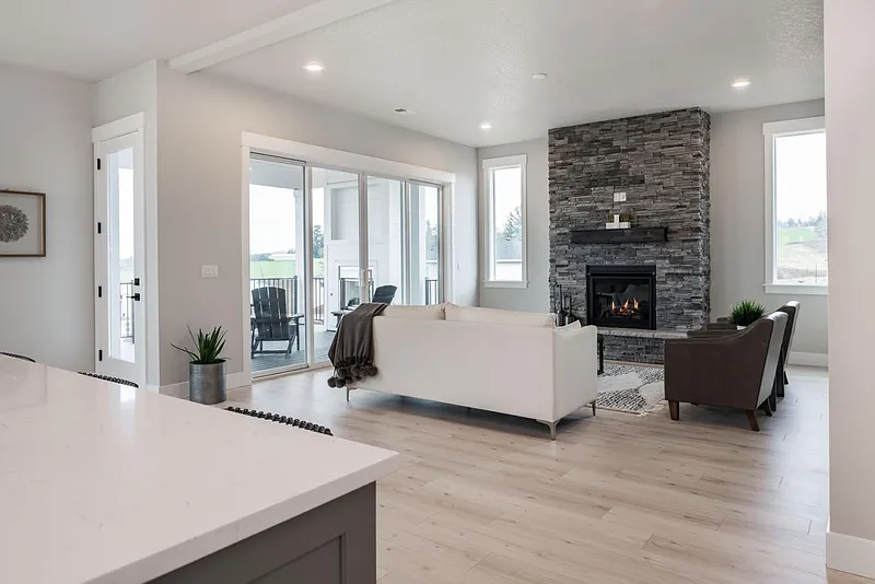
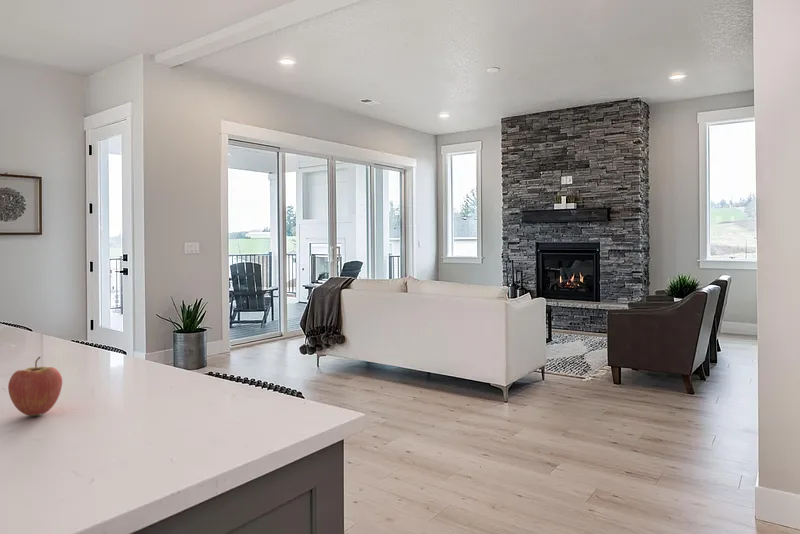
+ fruit (36, 385)
